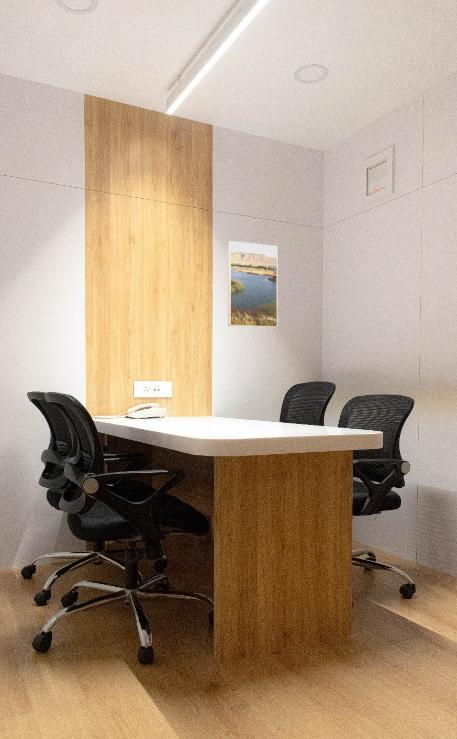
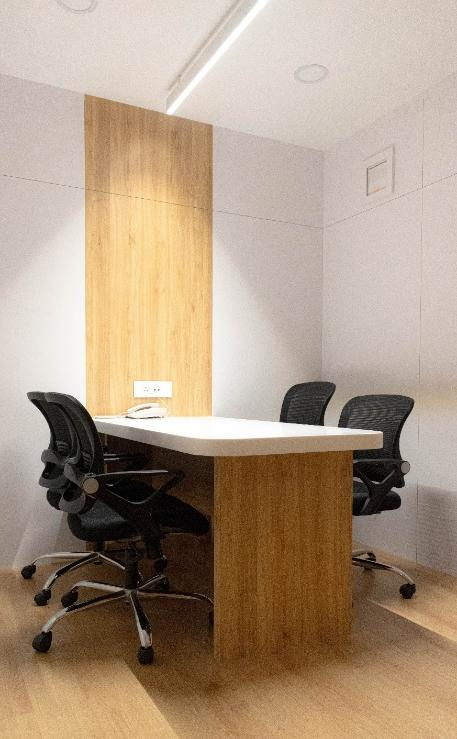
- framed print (253, 285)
